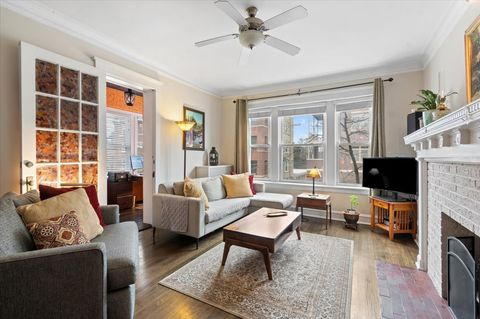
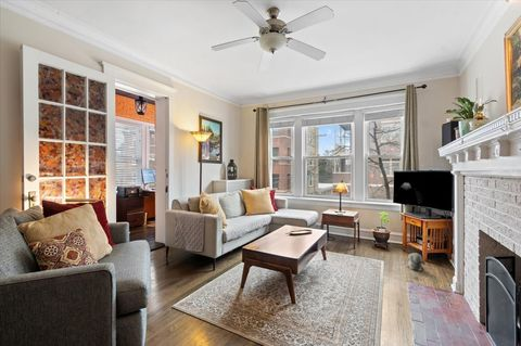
+ plush toy (416, 259)
